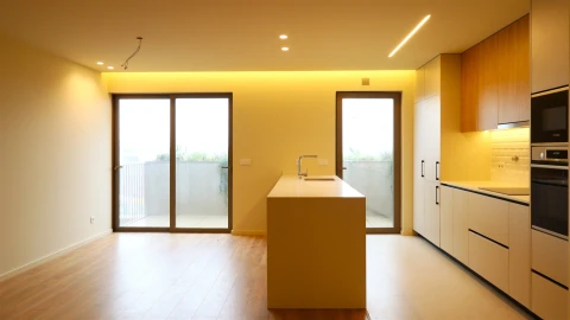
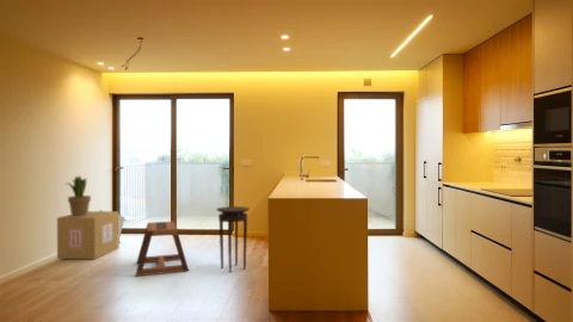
+ cardboard box (88, 234)
+ stool (230, 237)
+ storage bin (118, 227)
+ stool (161, 255)
+ potted plant (78, 196)
